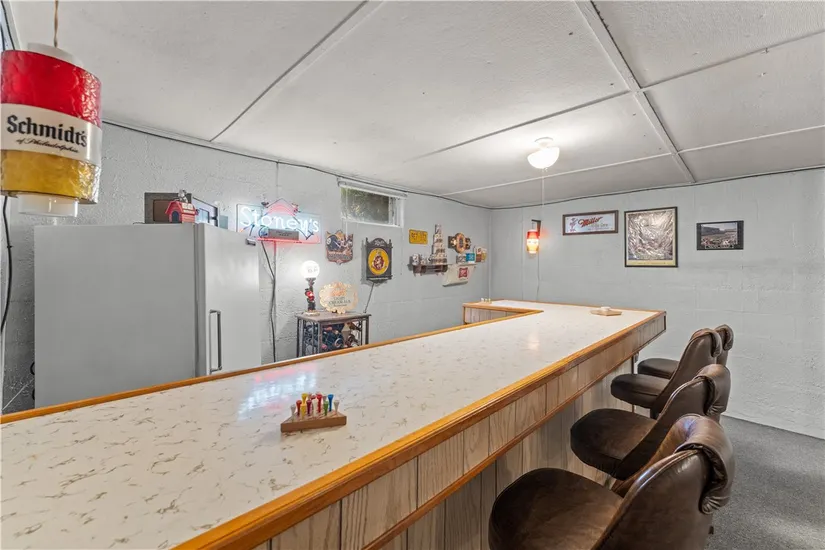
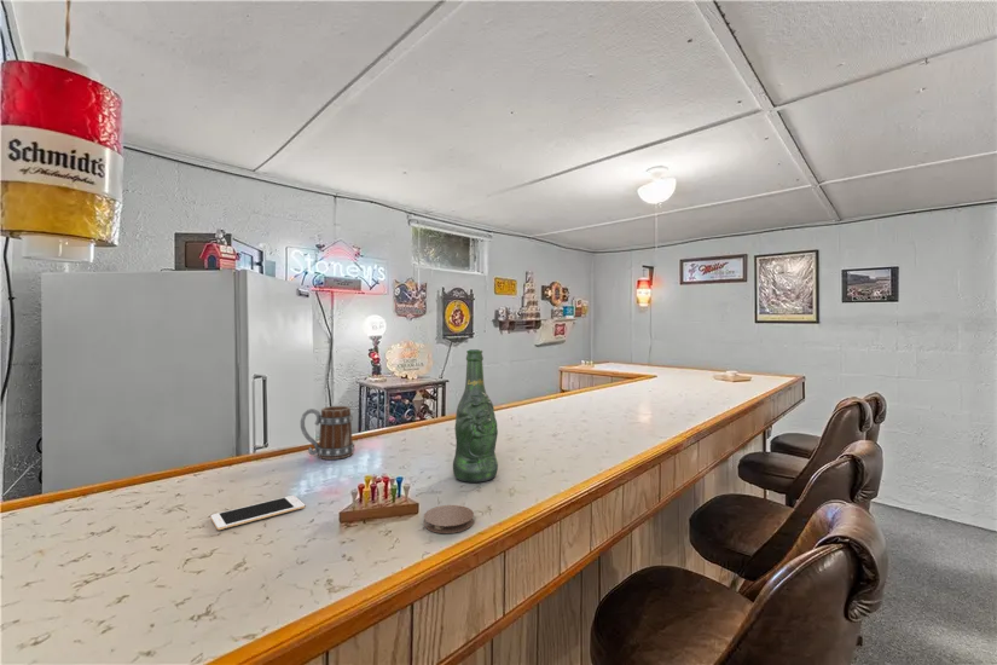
+ coaster (448, 517)
+ beer mug (327, 432)
+ cell phone (259, 510)
+ beer bottle (475, 412)
